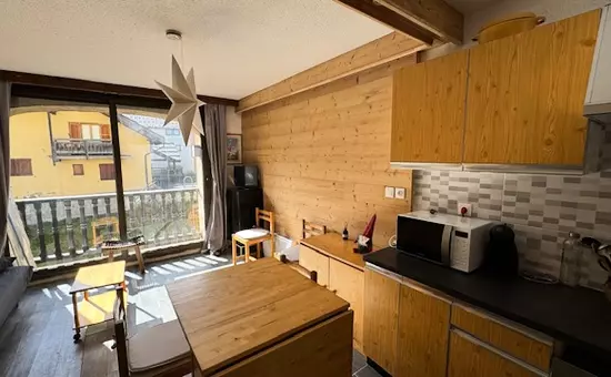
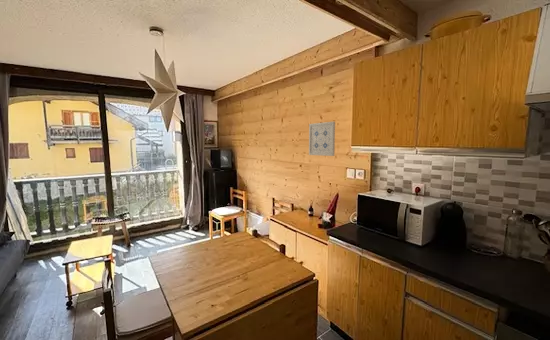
+ wall art (321, 139)
